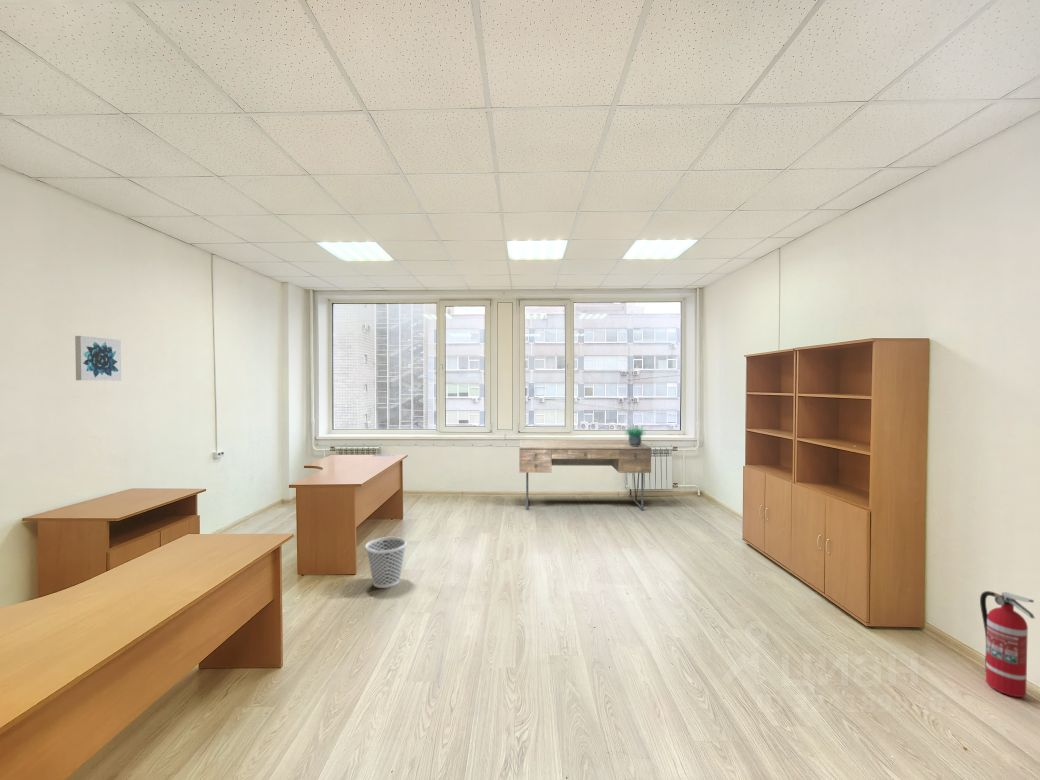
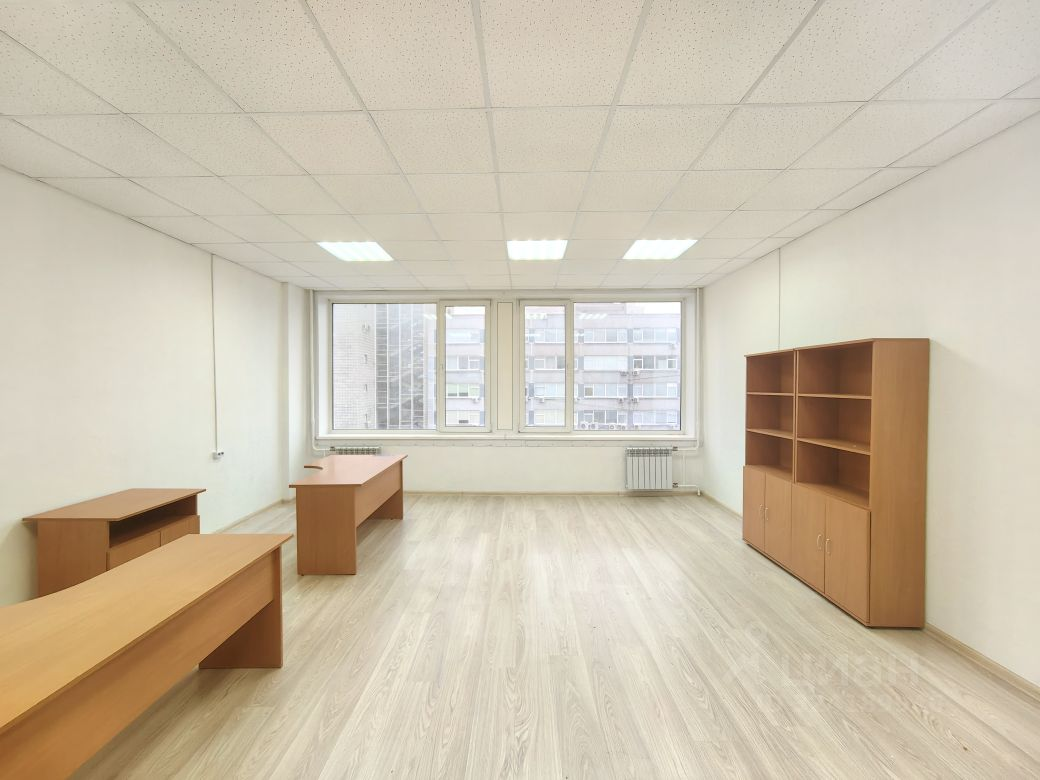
- wastebasket (386, 562)
- fire extinguisher (1004, 638)
- desk (581, 465)
- potted plant (635, 431)
- wall art (99, 359)
